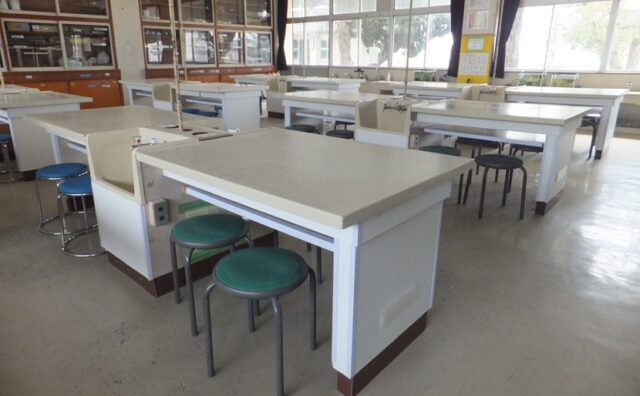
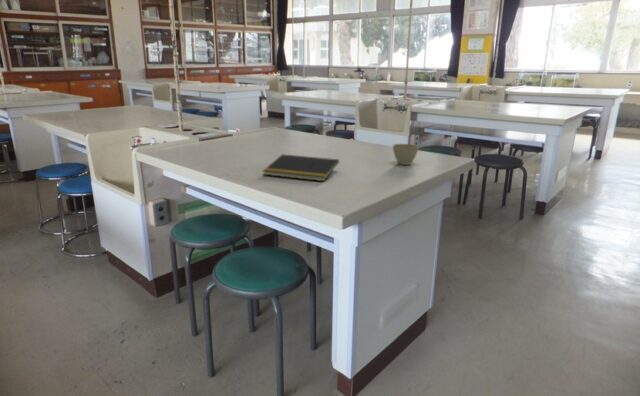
+ notepad (301, 166)
+ flower pot (405, 154)
